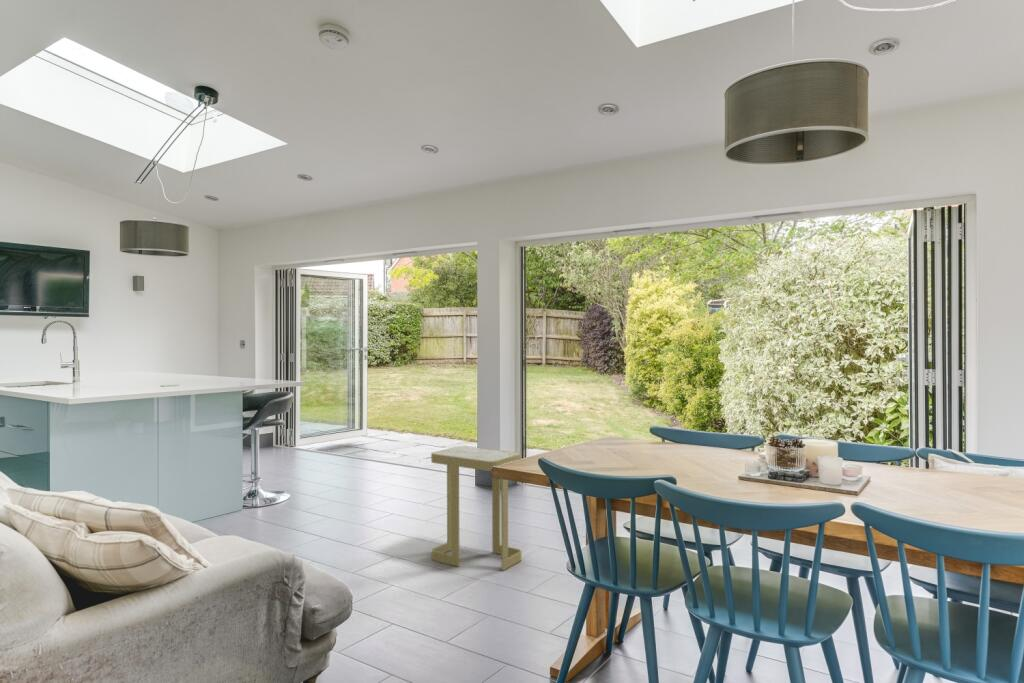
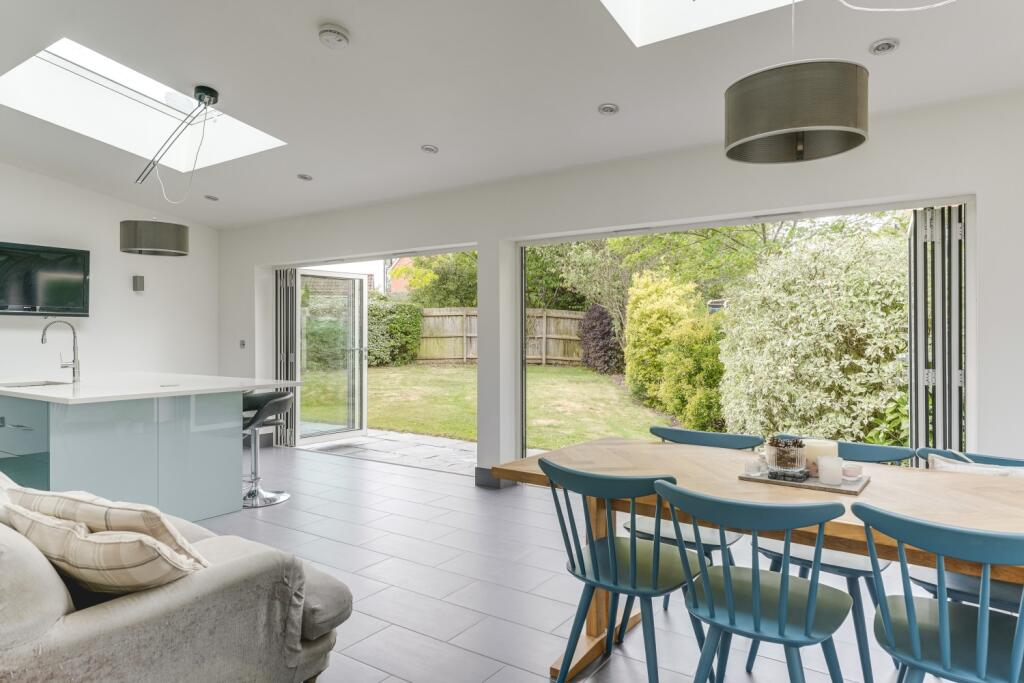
- side table (492, 506)
